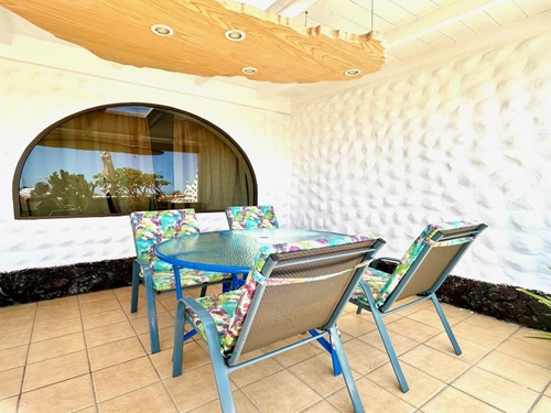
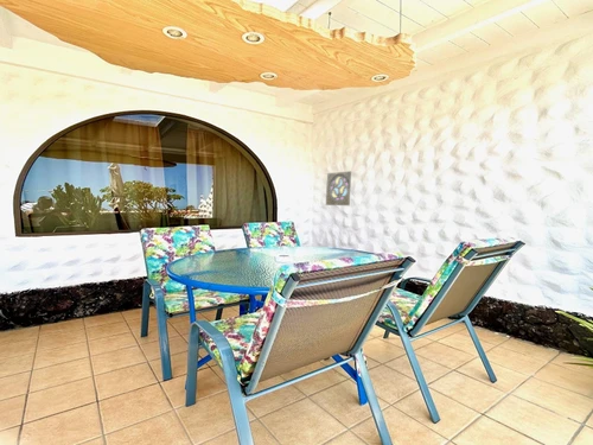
+ wall ornament (338, 189)
